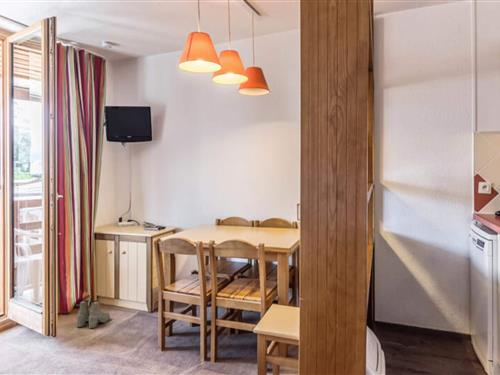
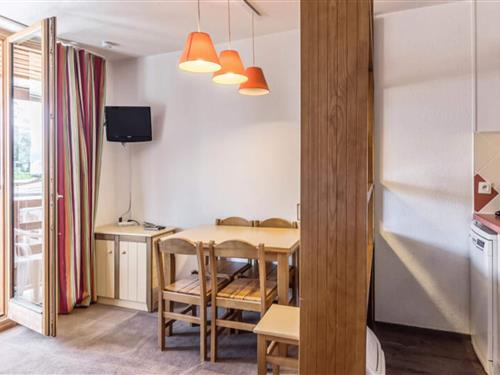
- boots (93, 311)
